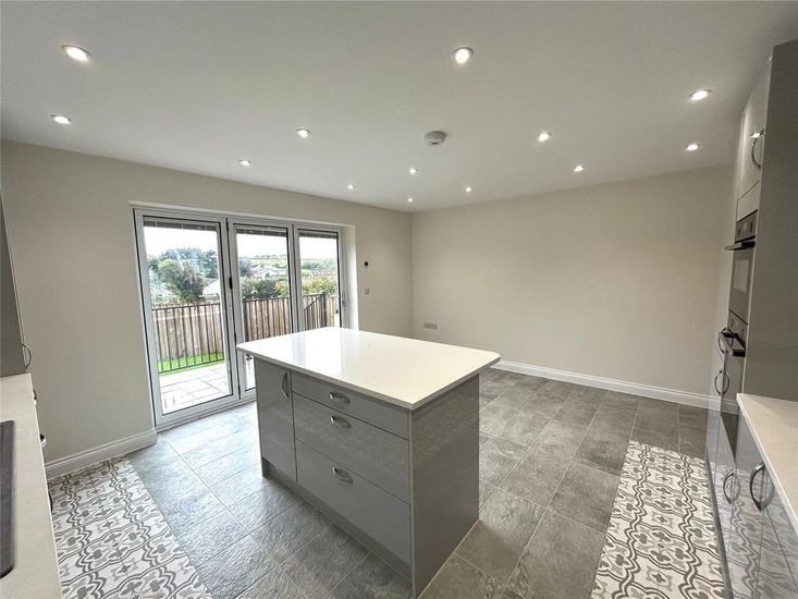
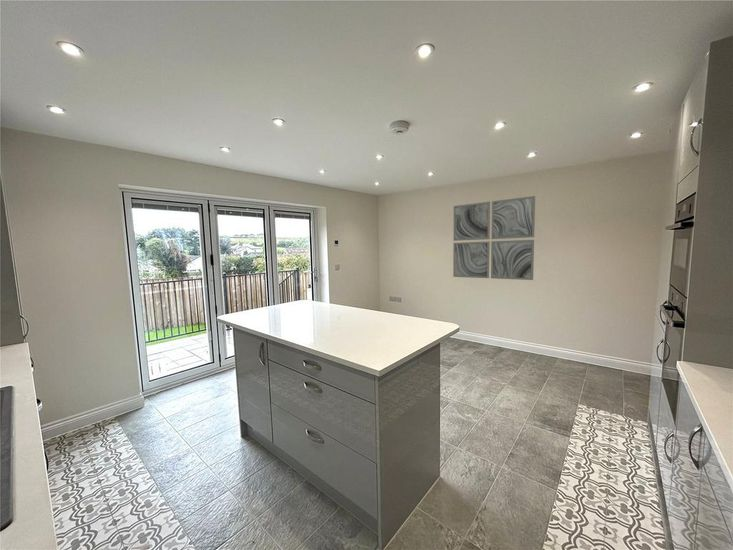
+ wall art (491, 241)
